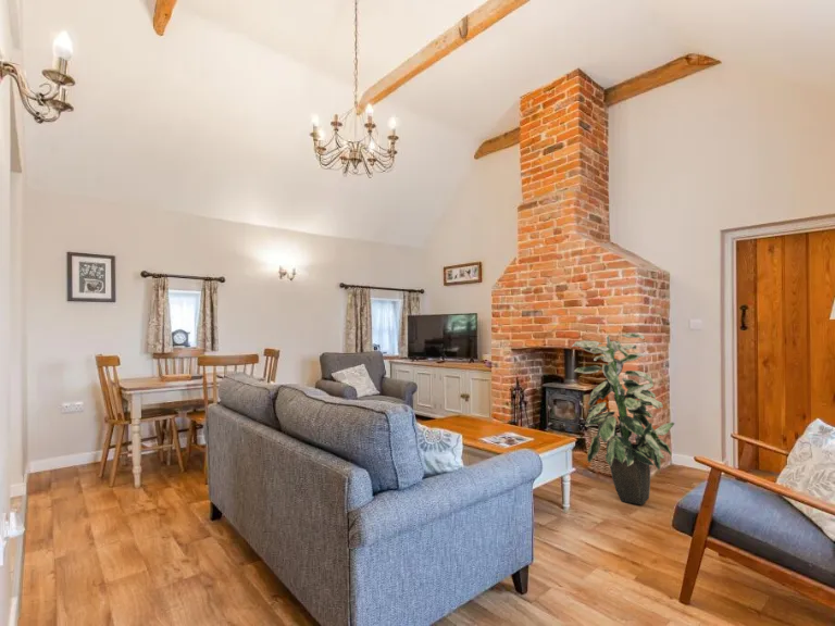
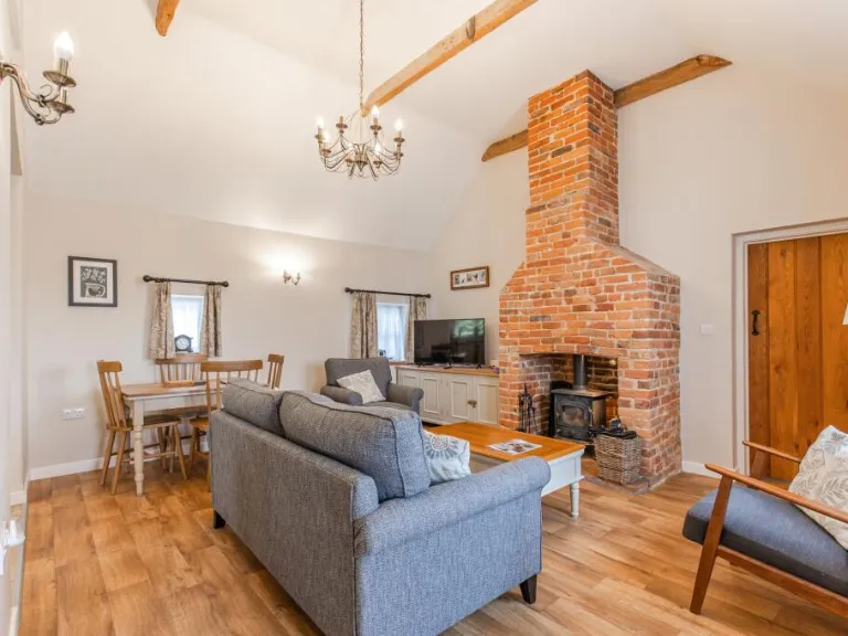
- indoor plant (622, 416)
